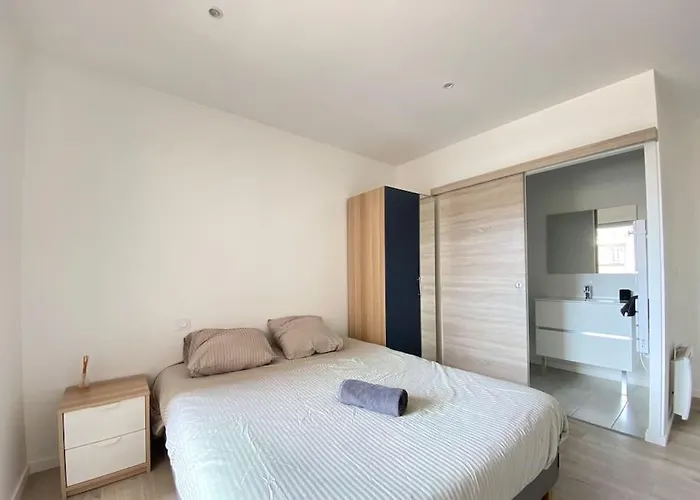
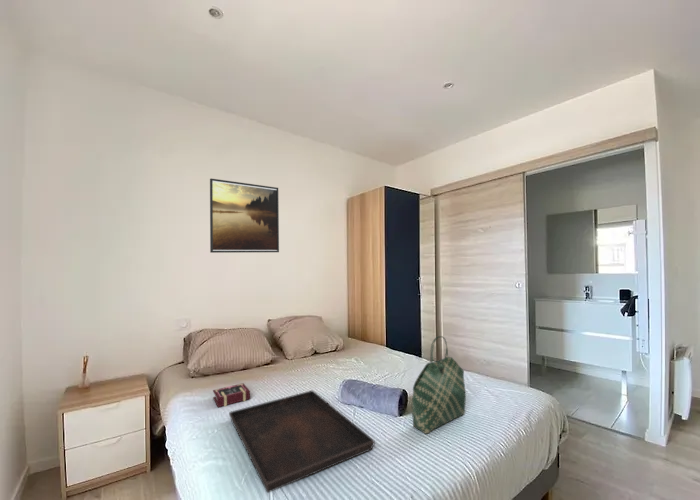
+ serving tray (295, 429)
+ tote bag (439, 377)
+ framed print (246, 217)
+ book (231, 394)
